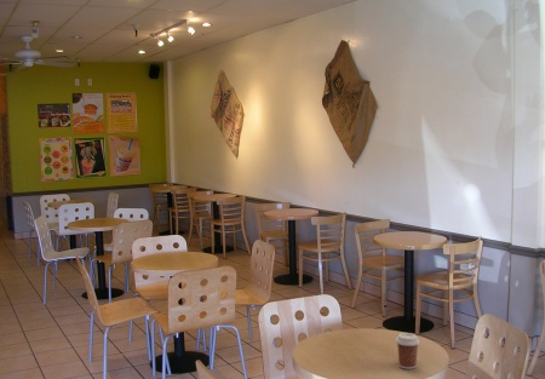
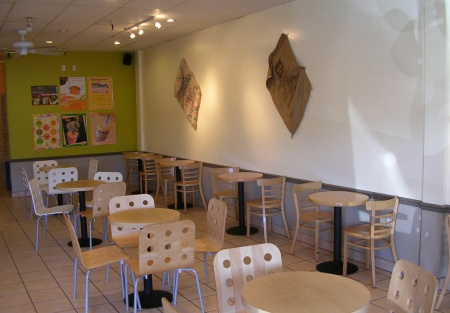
- coffee cup (407, 350)
